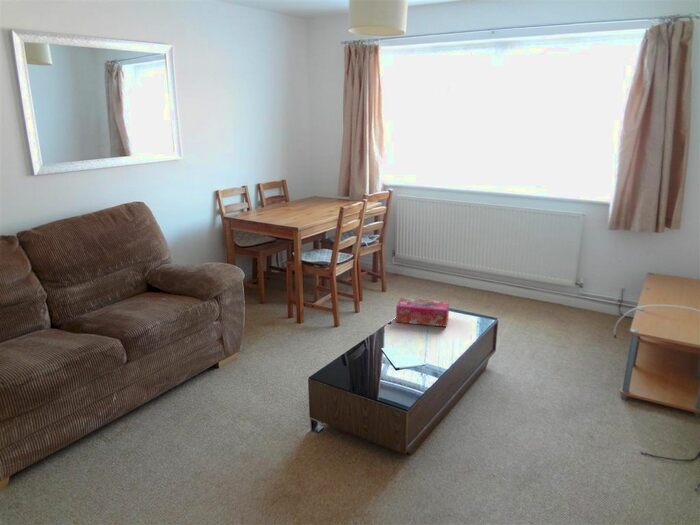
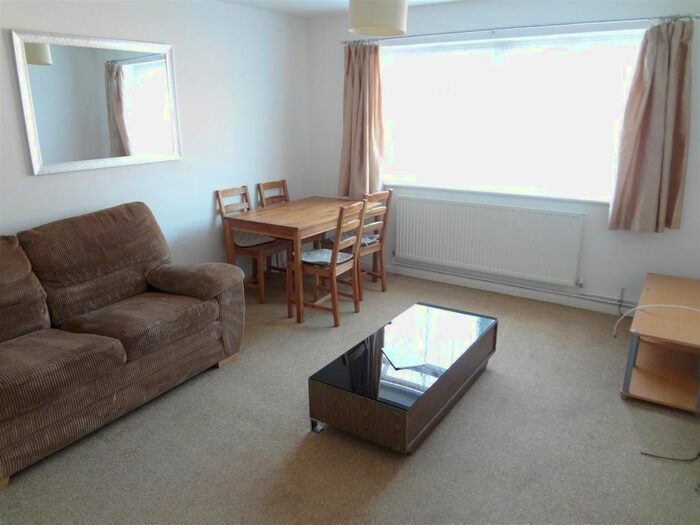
- tissue box (422, 311)
